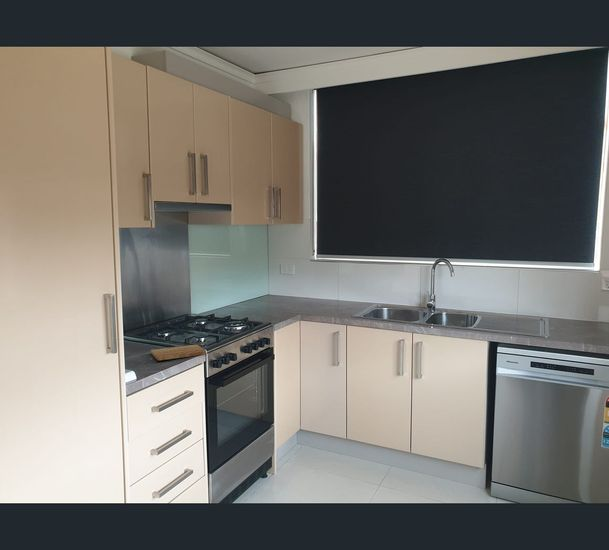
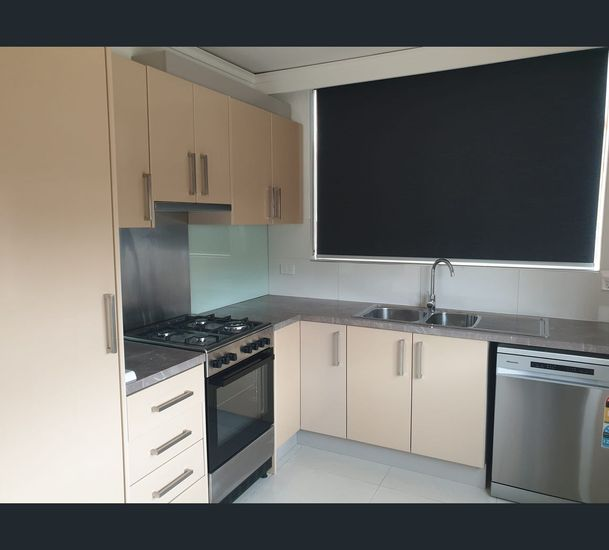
- cutting board (178, 352)
